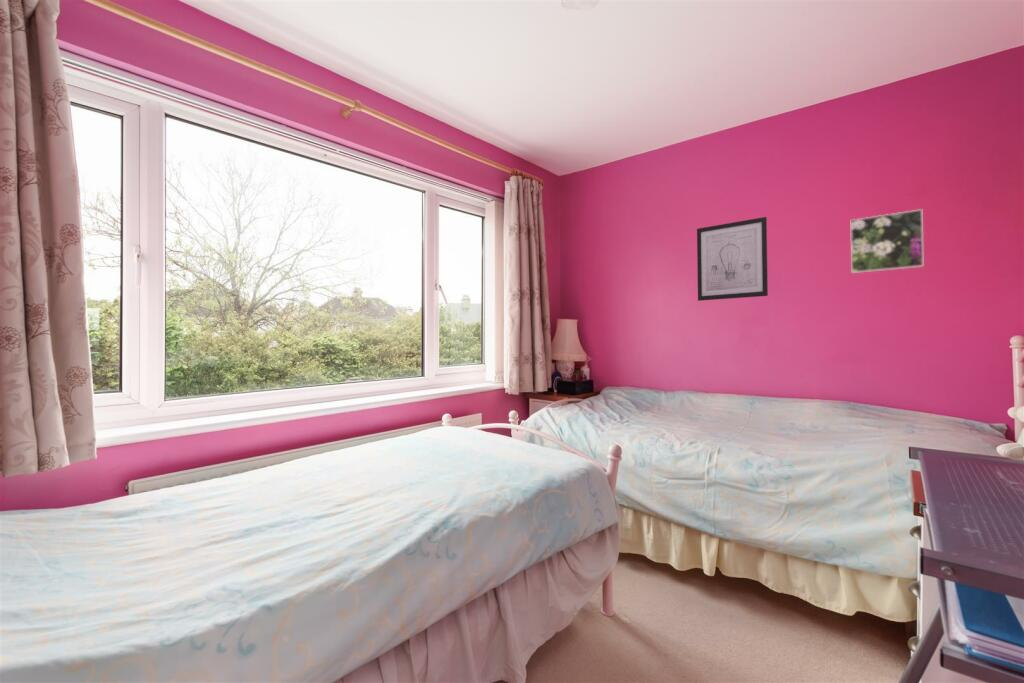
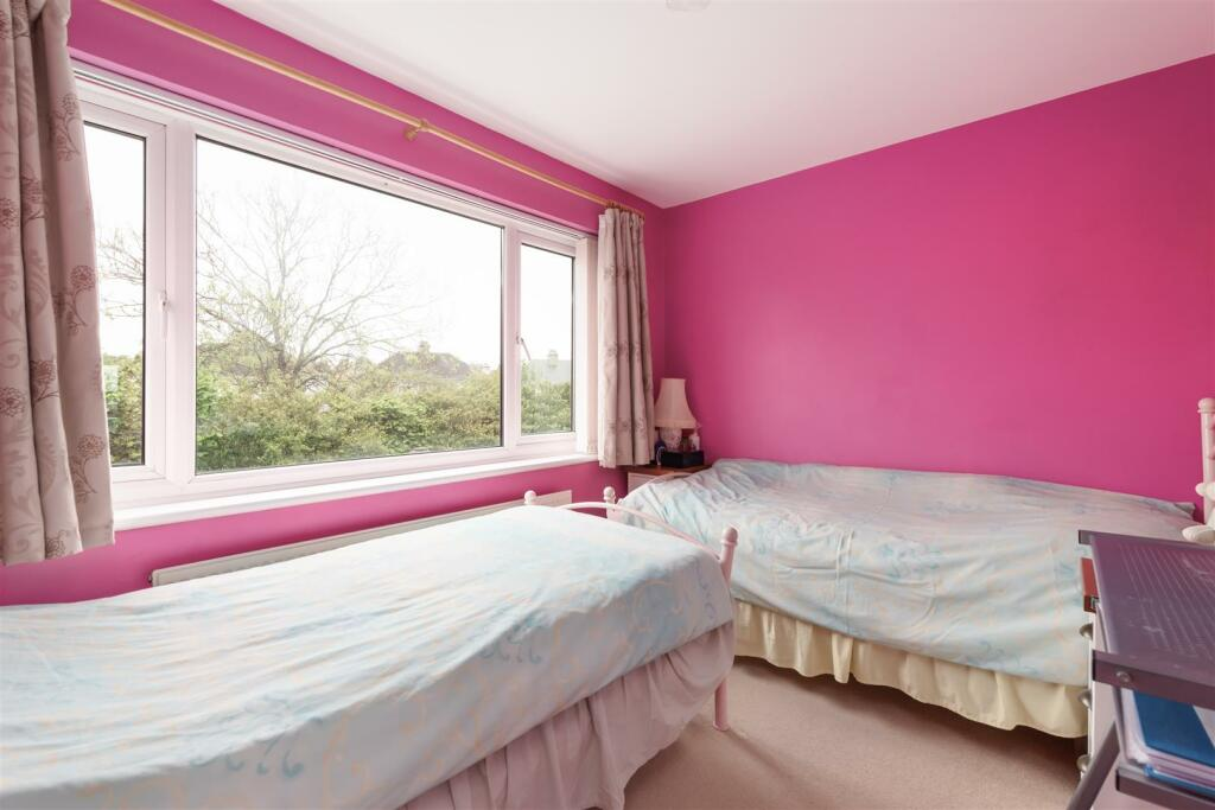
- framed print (885, 242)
- wall art (730, 260)
